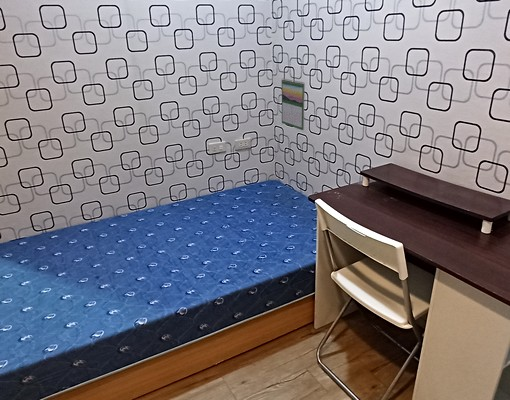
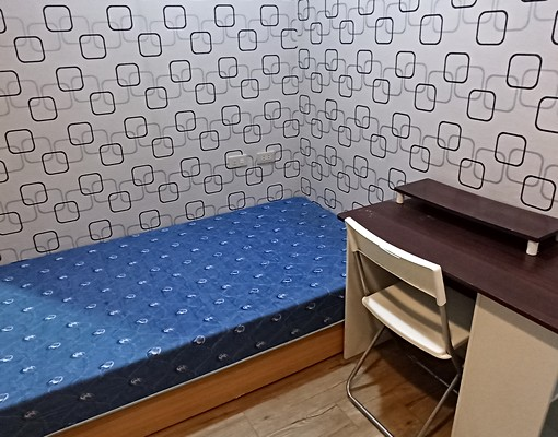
- calendar (292, 103)
